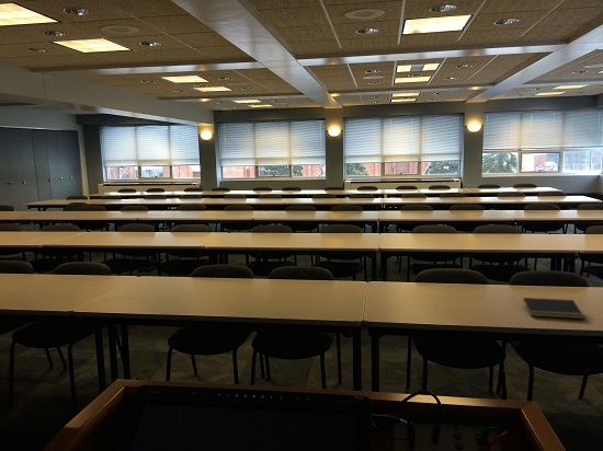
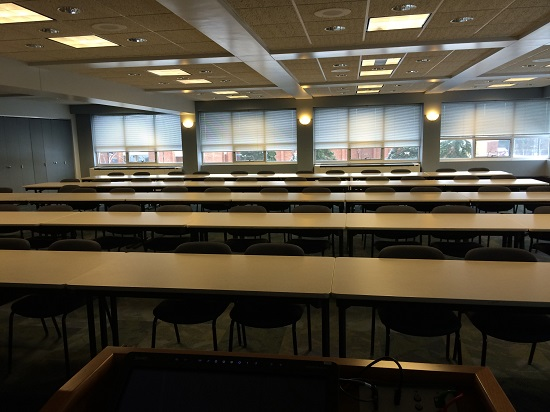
- notepad (551, 308)
